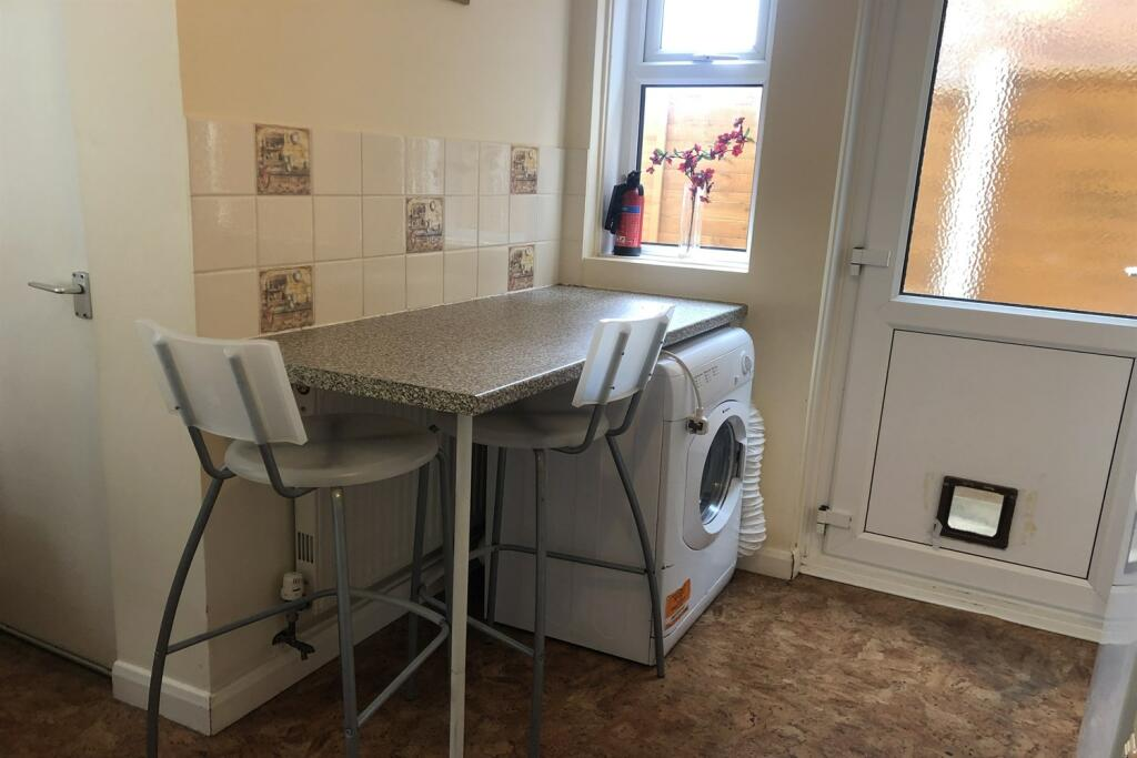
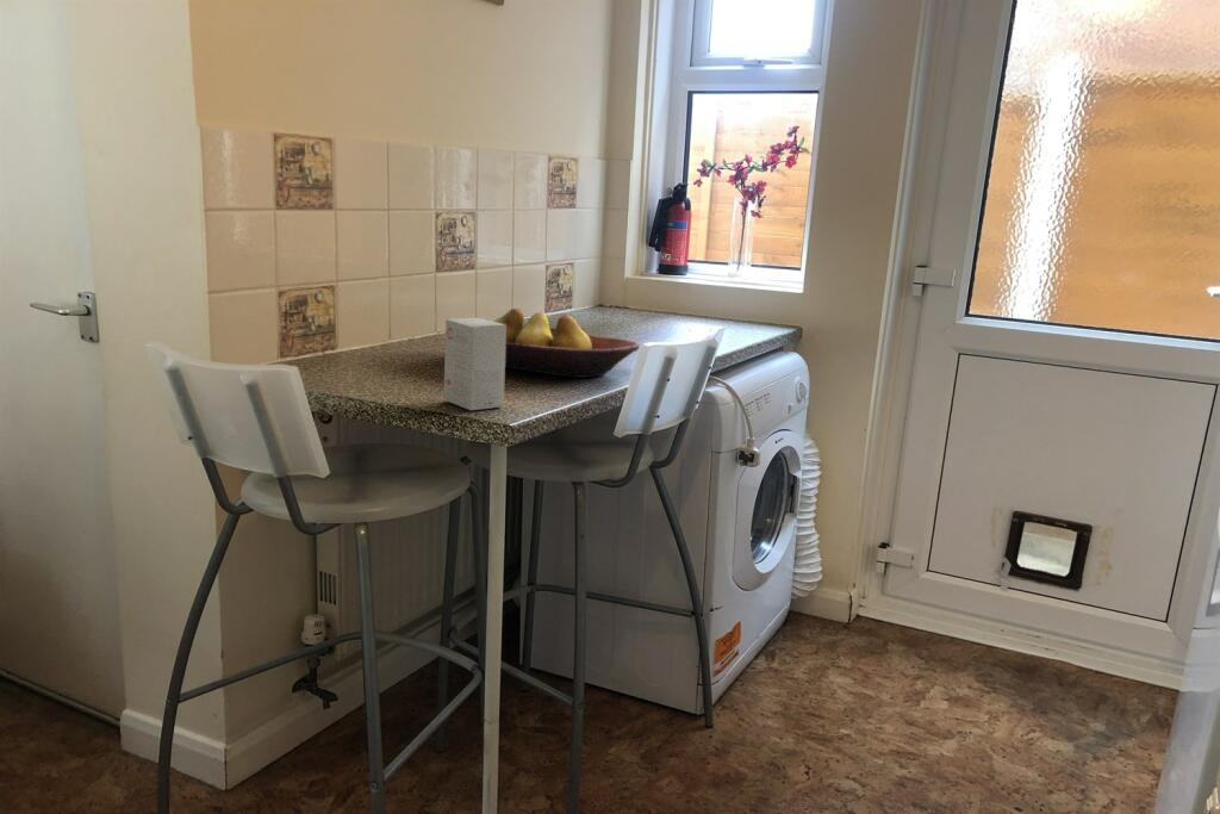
+ small box (474, 362)
+ fruit bowl (542, 338)
